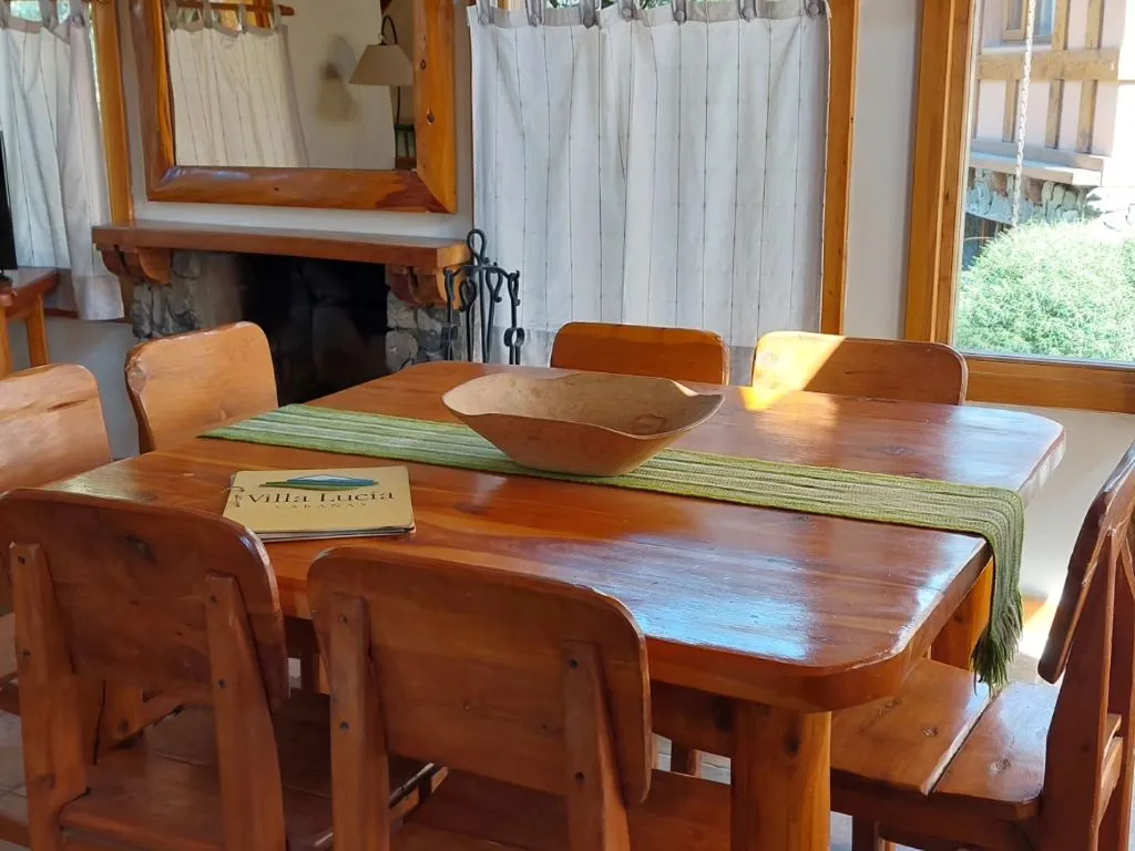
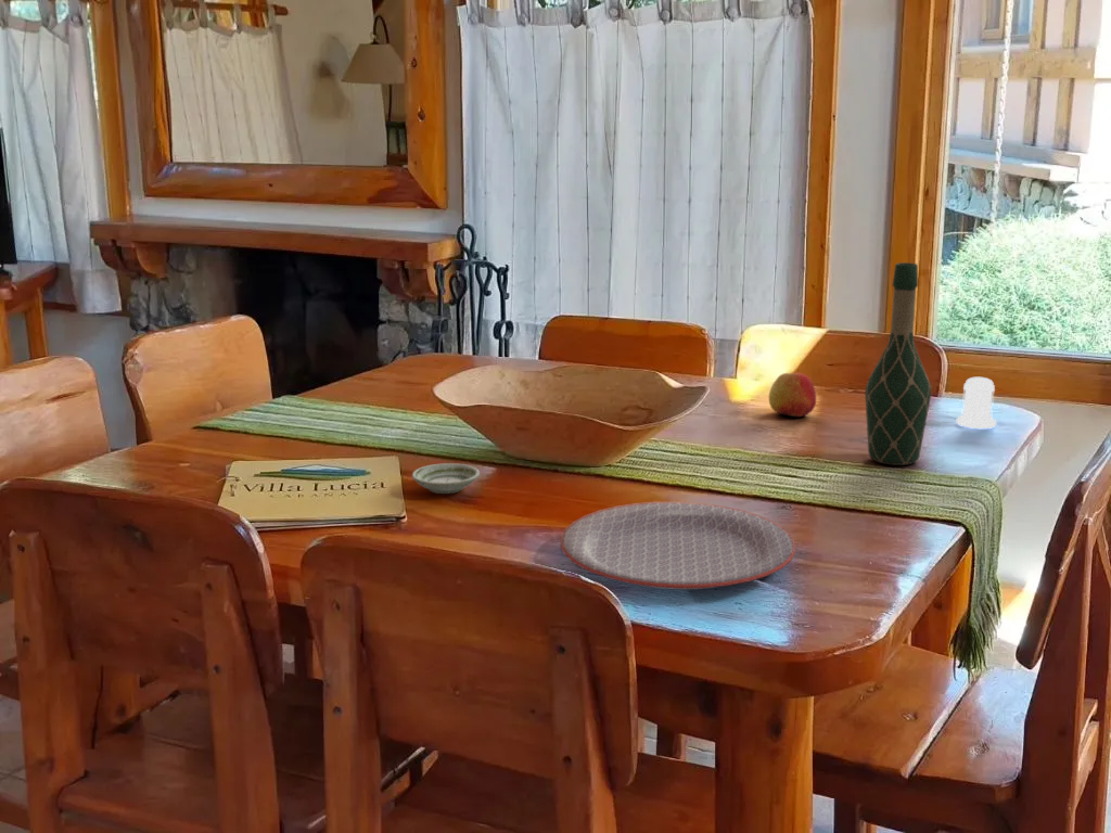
+ saucer (446, 479)
+ salt shaker (978, 400)
+ plate (676, 548)
+ apple (792, 393)
+ wine bottle (899, 363)
